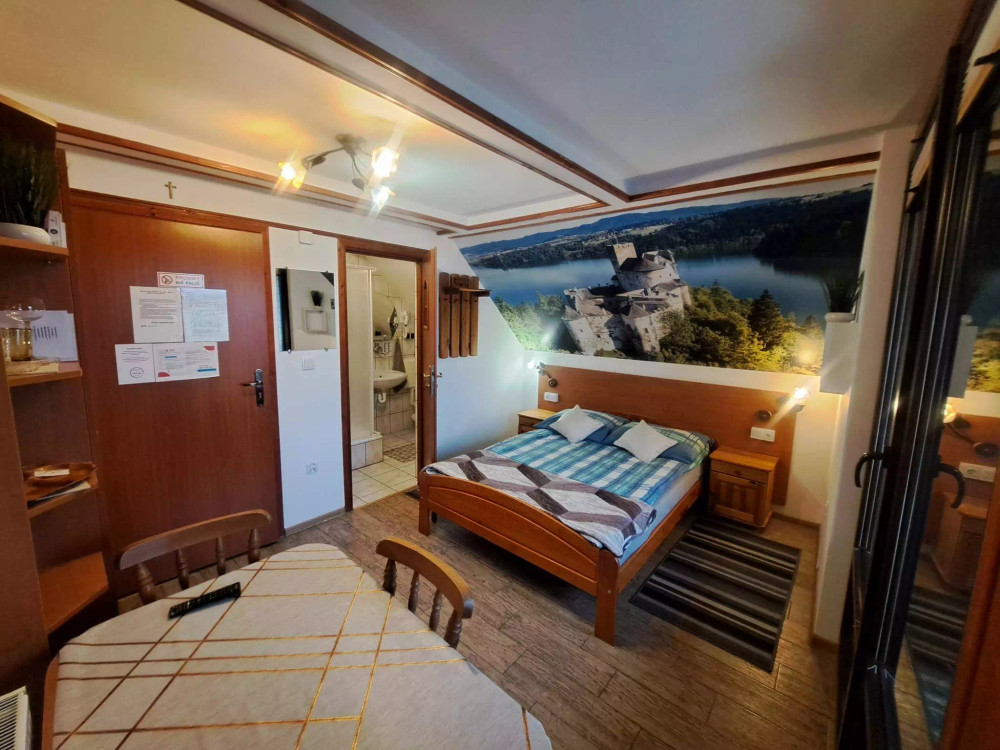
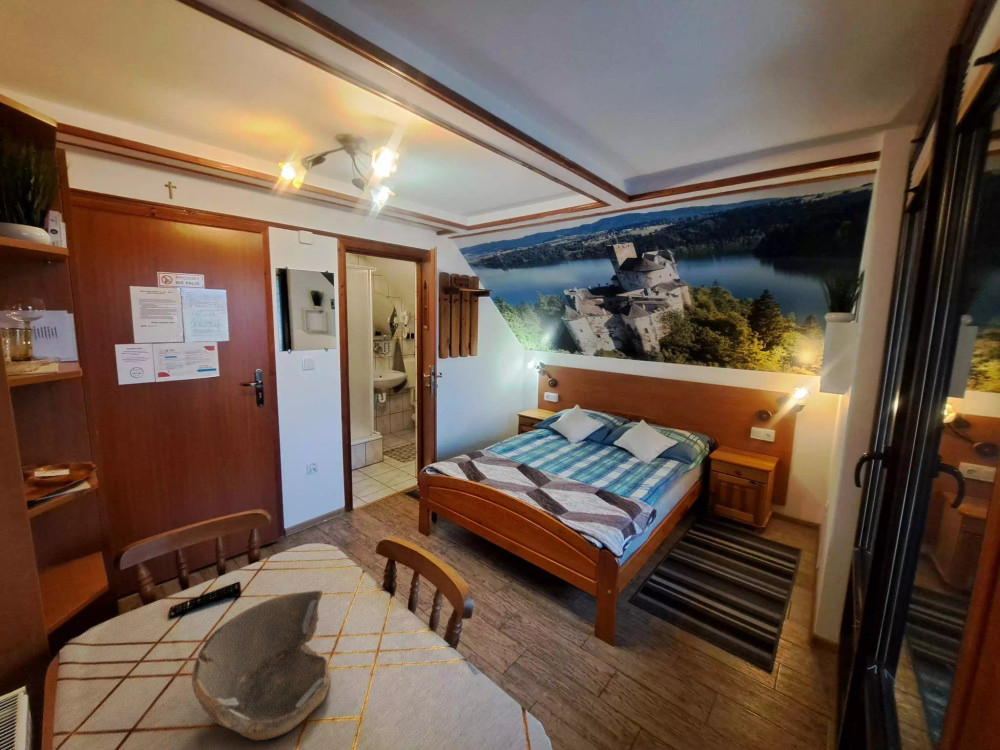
+ ceramic bowl (270, 665)
